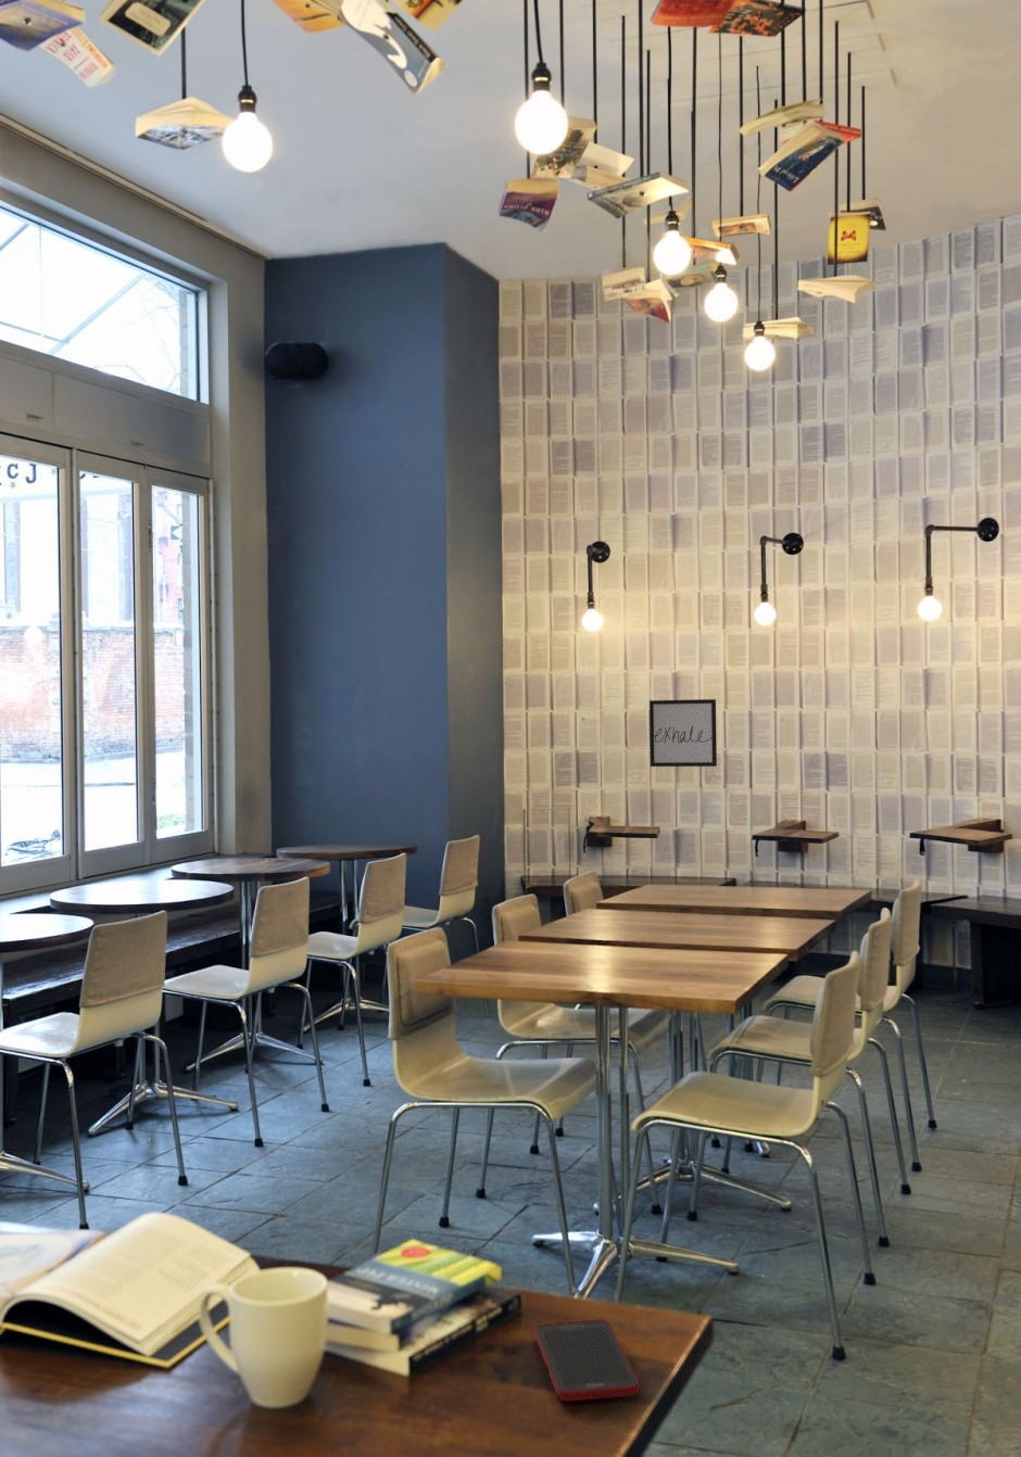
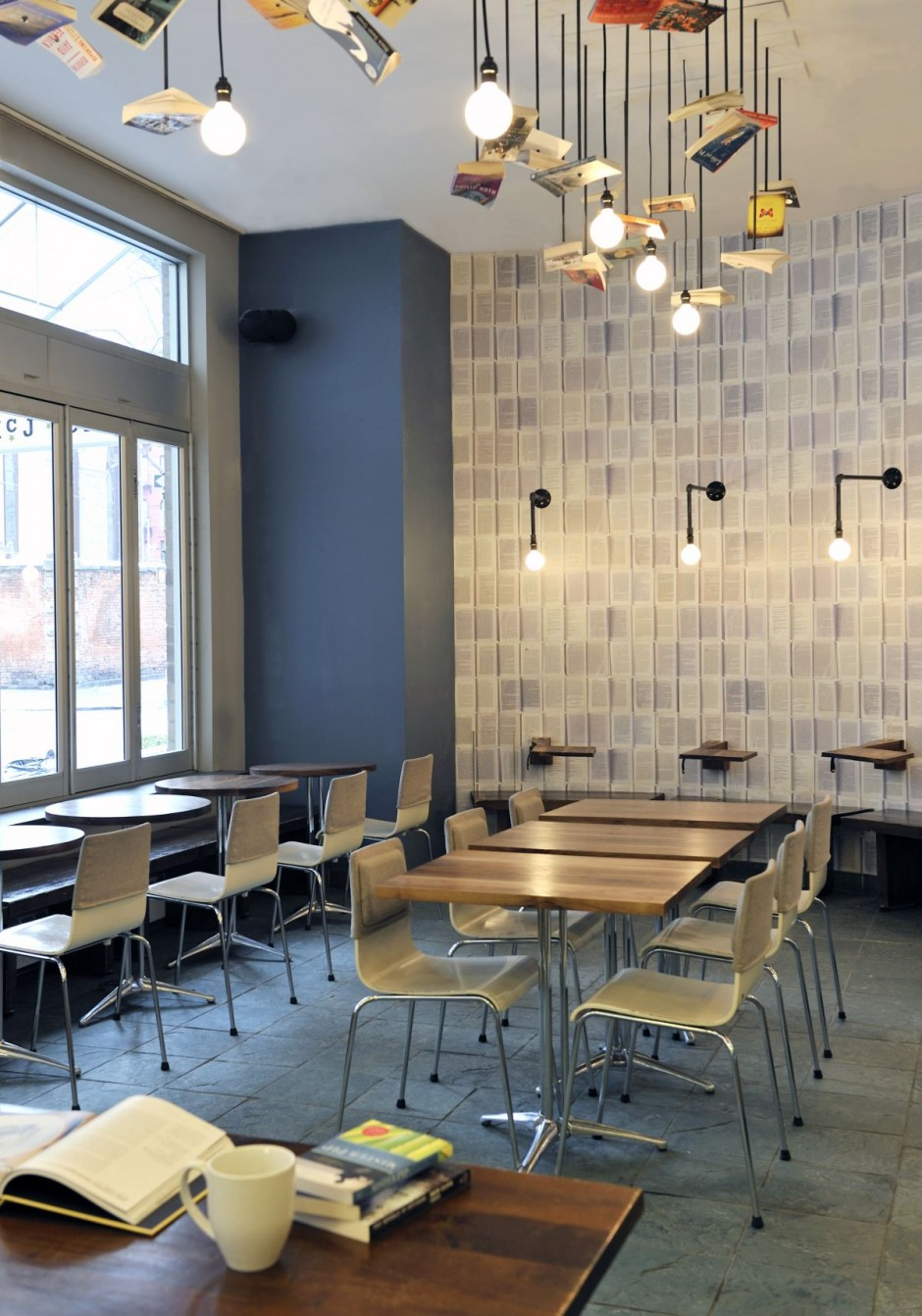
- wall art (682, 733)
- cell phone (585, 1358)
